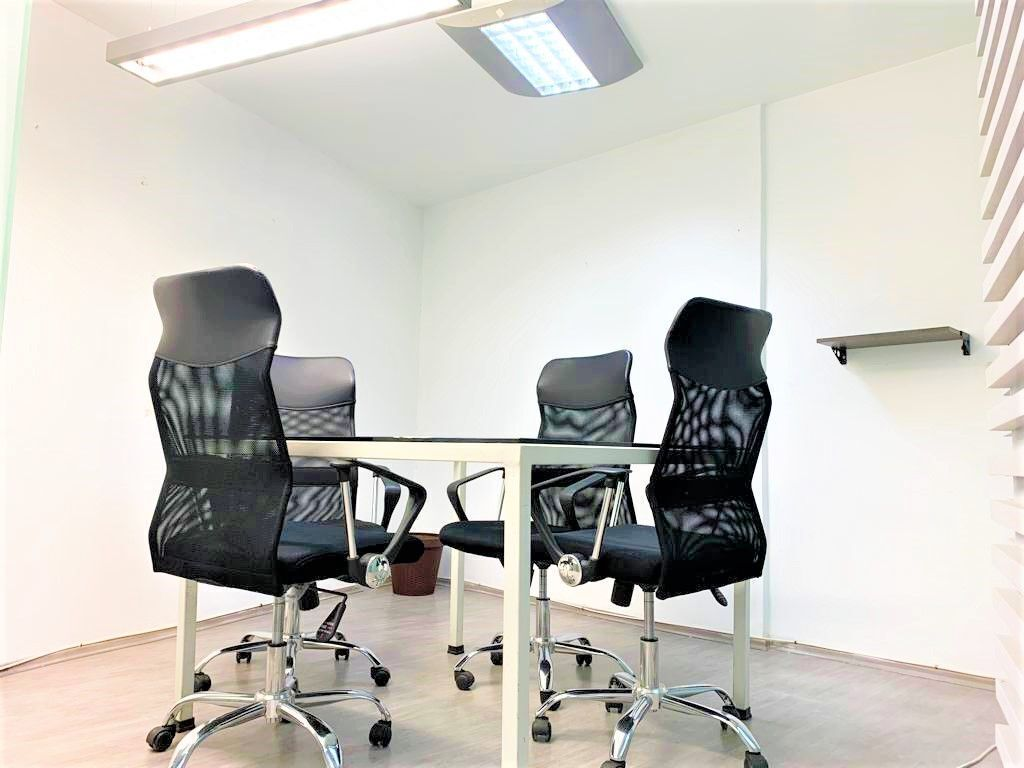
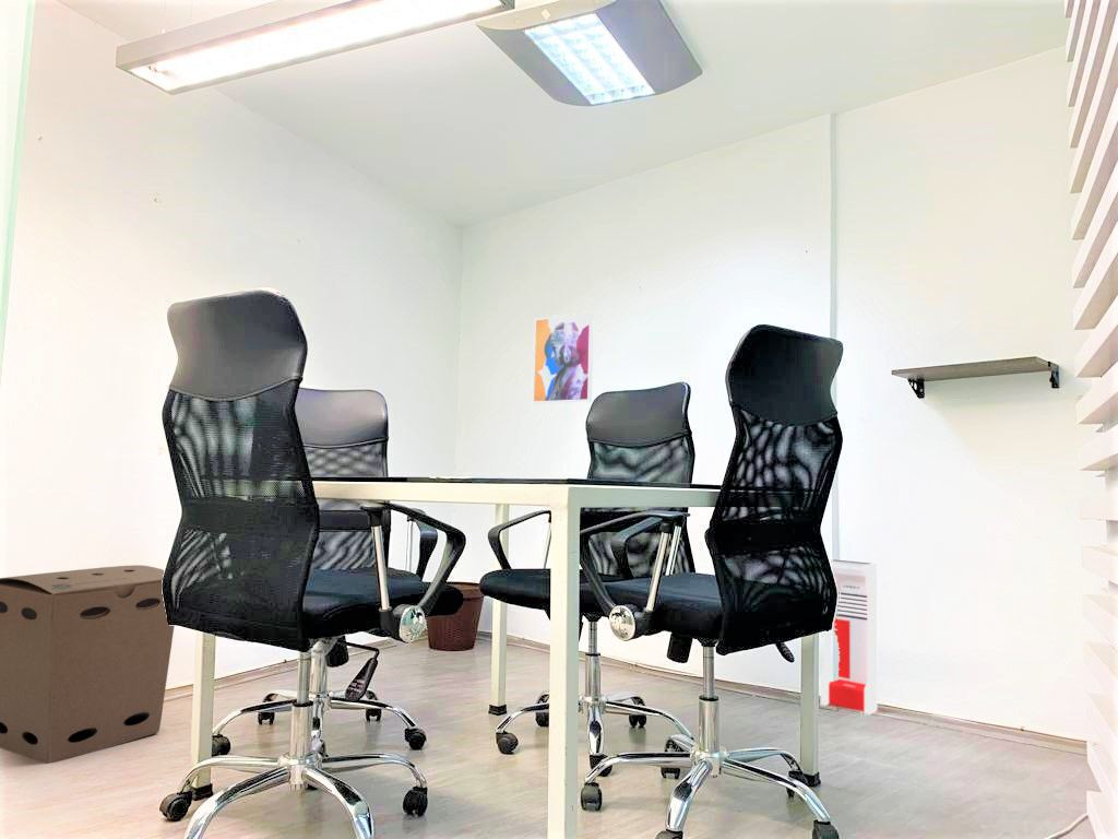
+ wall art (561, 358)
+ cardboard box (82, 654)
+ air purifier (848, 634)
